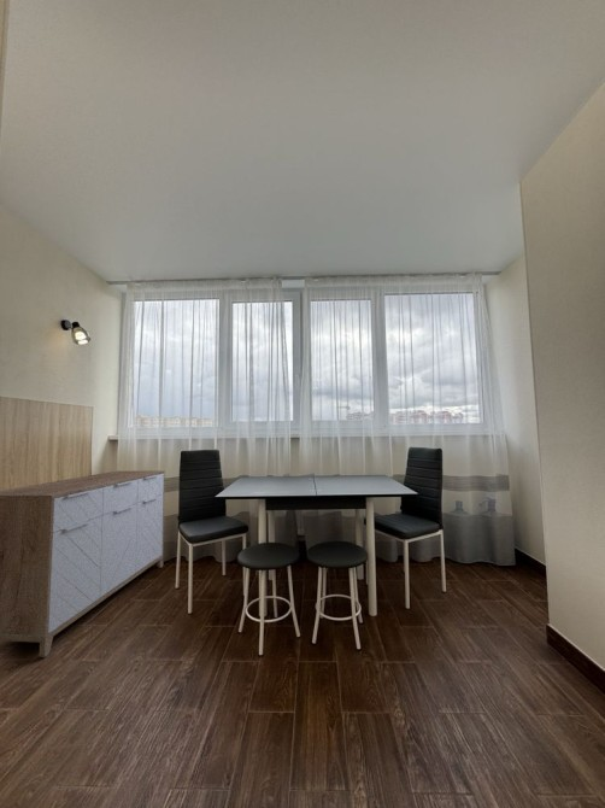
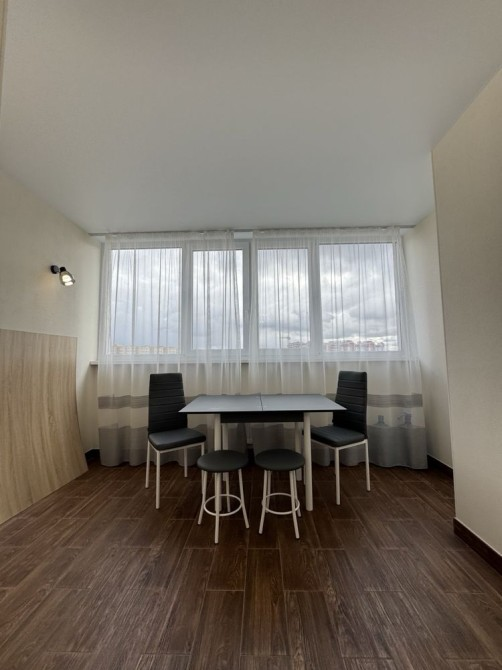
- sideboard (90, 538)
